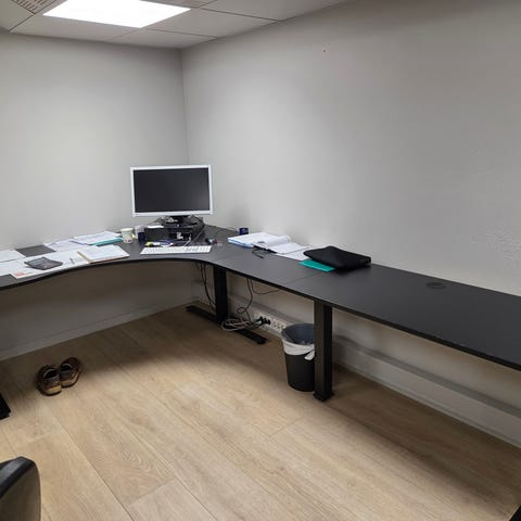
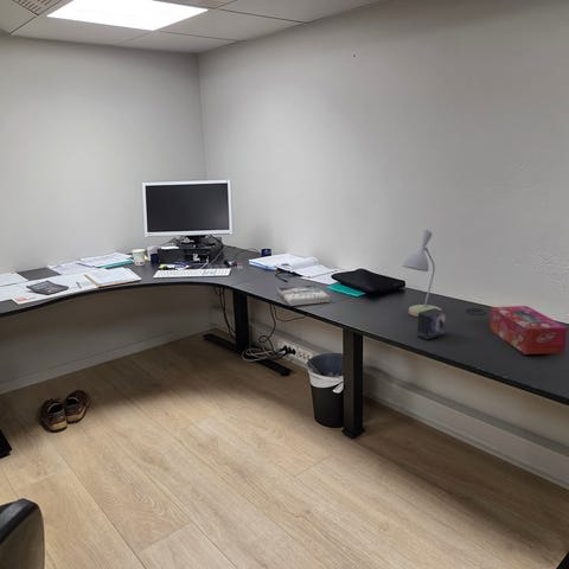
+ book (302, 294)
+ desk lamp (422, 270)
+ small box (431, 322)
+ tissue box (525, 328)
